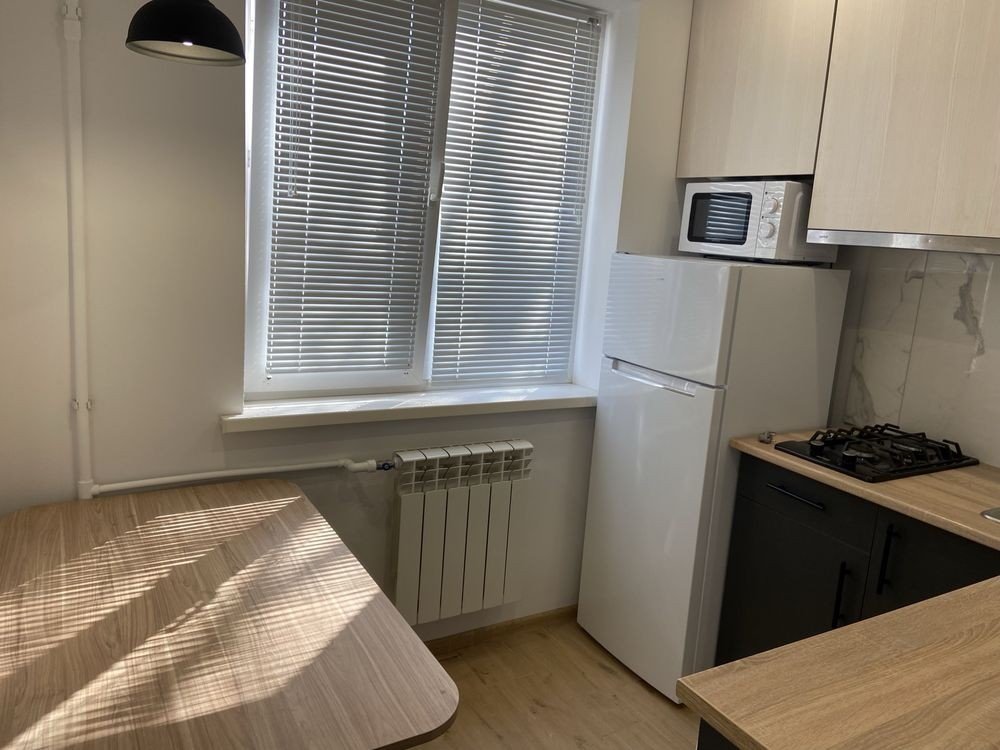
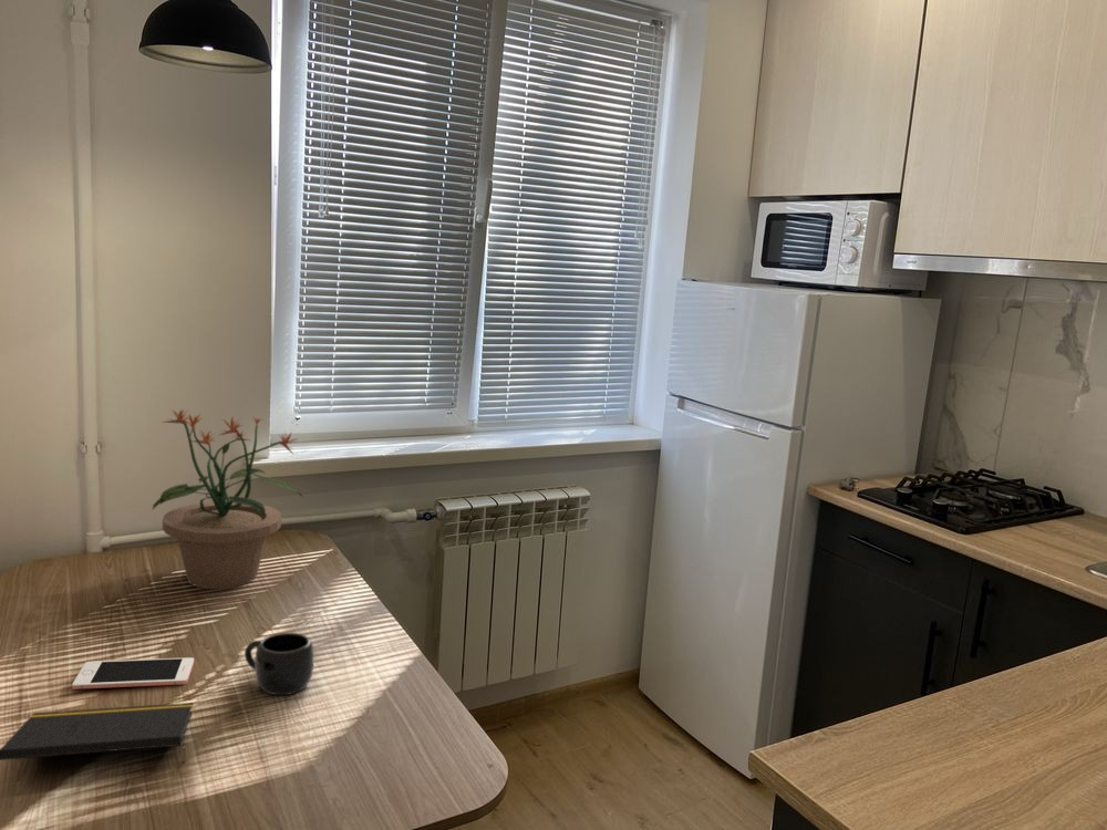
+ potted plant (220, 495)
+ mug (282, 661)
+ notepad (104, 728)
+ cell phone (135, 673)
